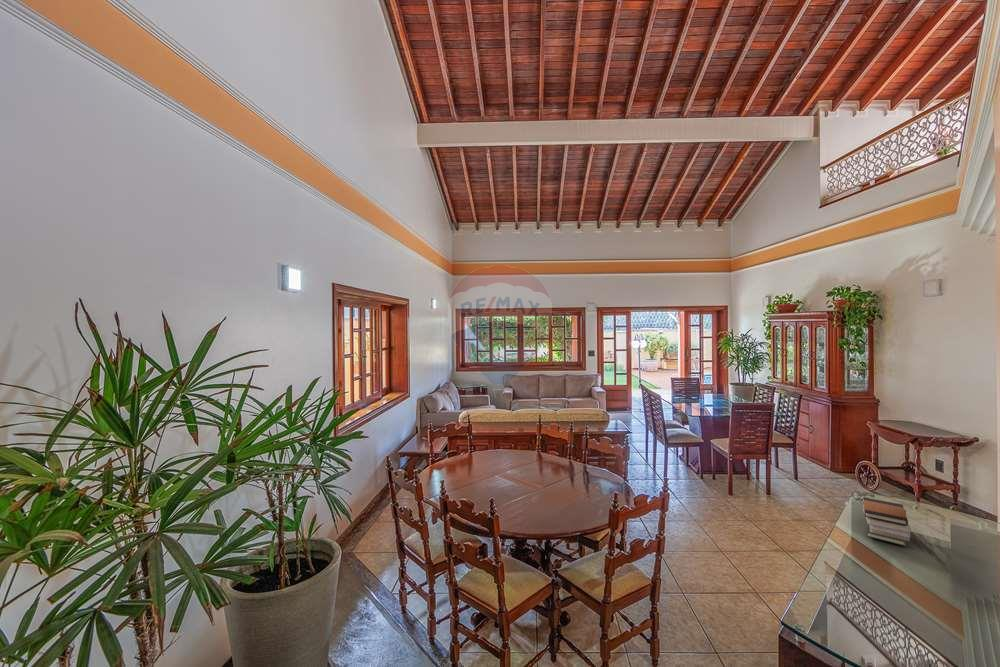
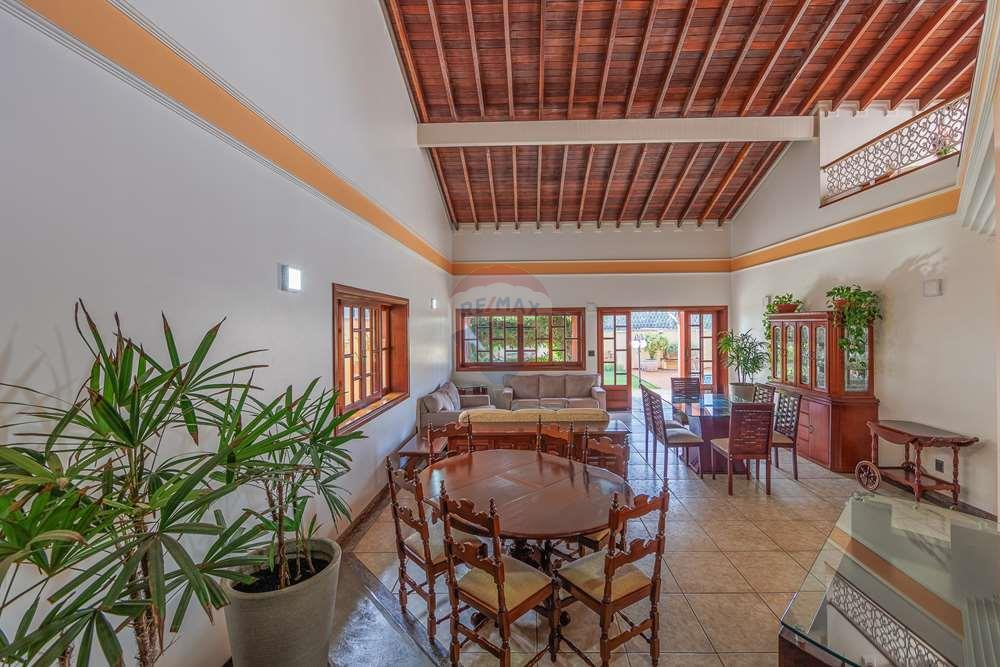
- book stack (885, 520)
